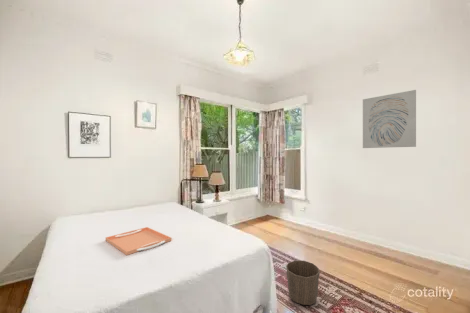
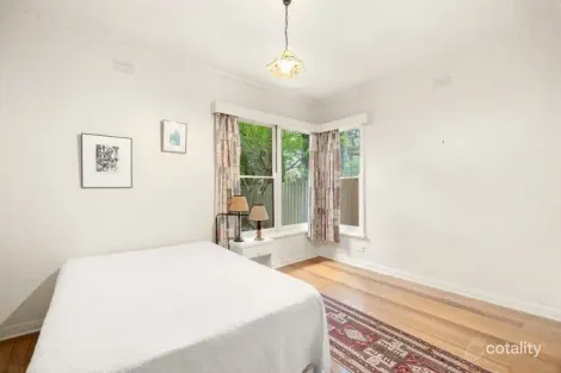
- wall art (387, 121)
- waste basket (302, 282)
- serving tray (138, 239)
